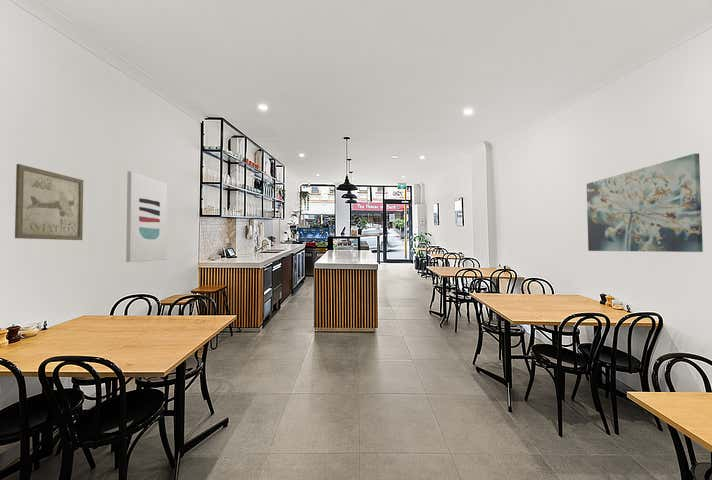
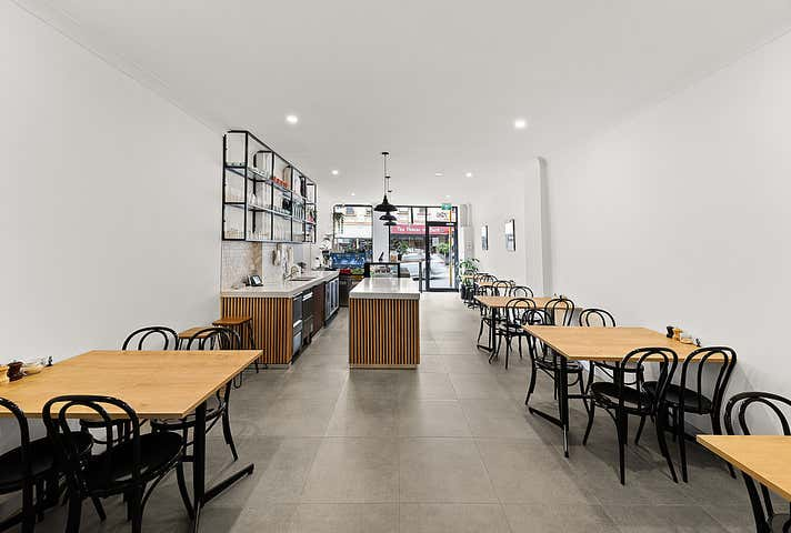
- wall art (52, 206)
- wall art (148, 219)
- wall art (633, 211)
